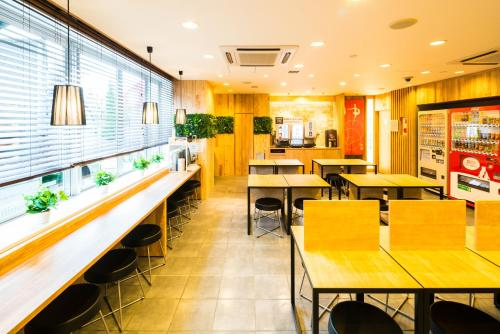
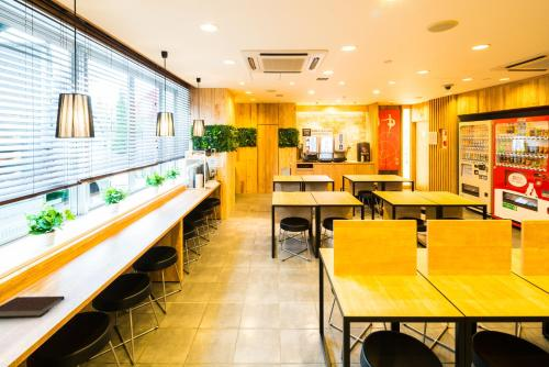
+ notebook (29, 305)
